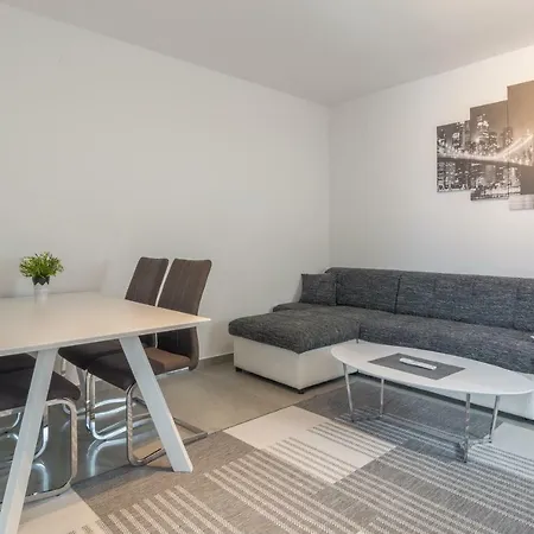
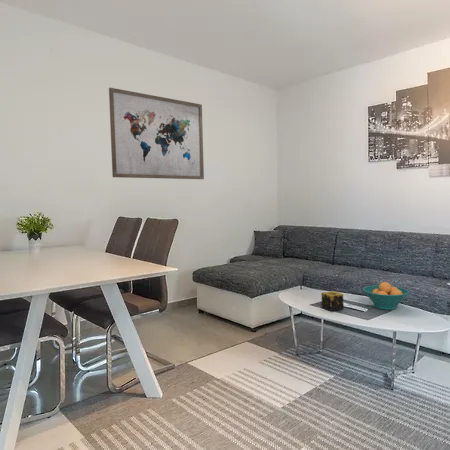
+ wall art (160, 137)
+ fruit bowl (385, 294)
+ candle (332, 300)
